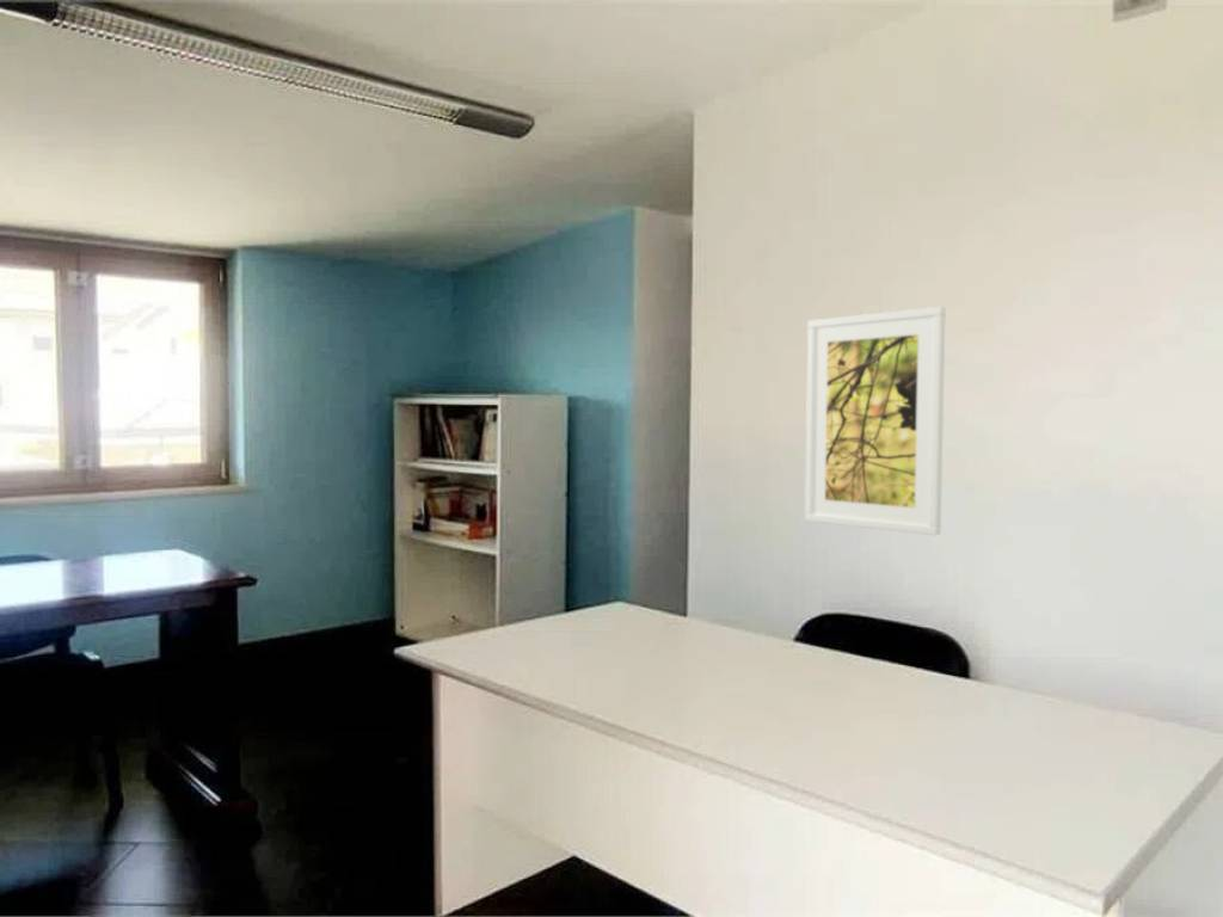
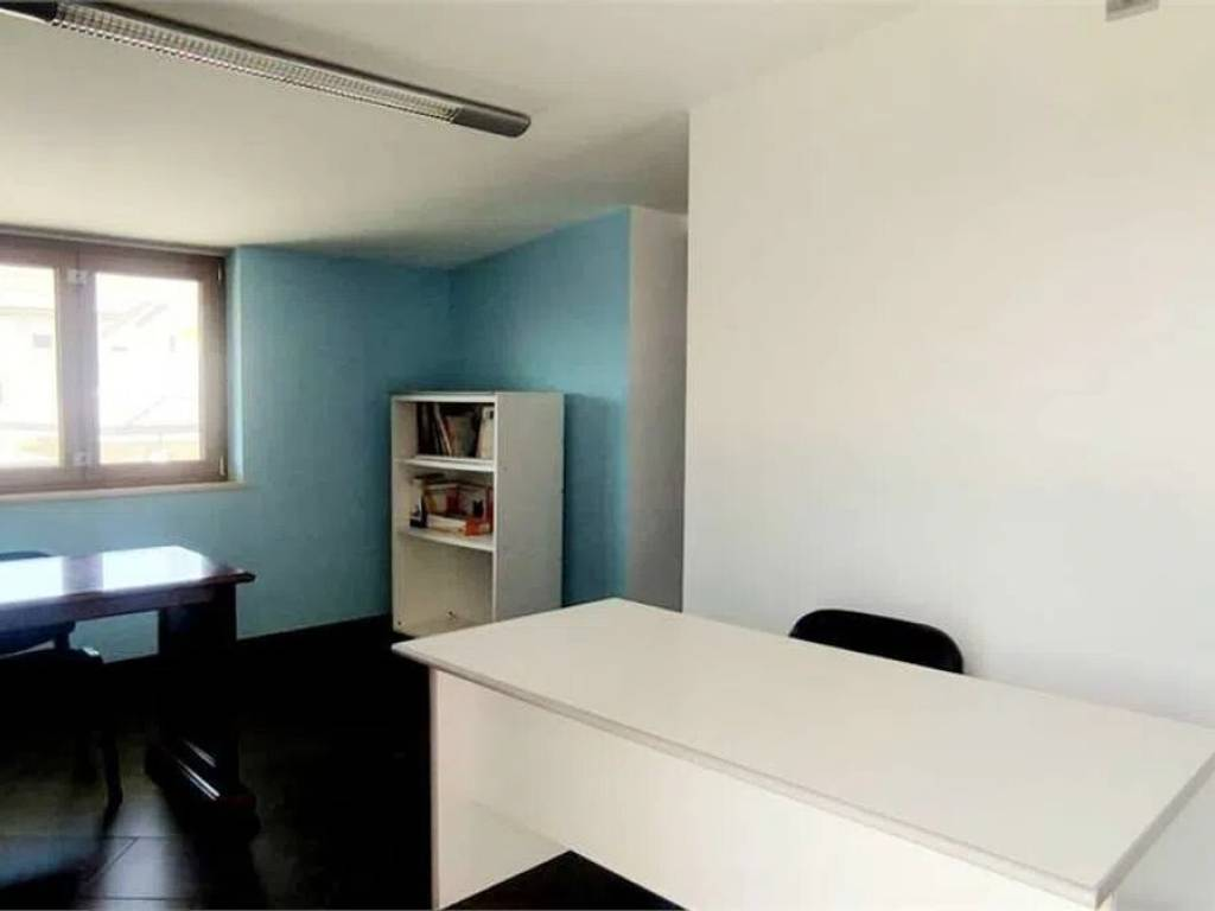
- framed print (869, 420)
